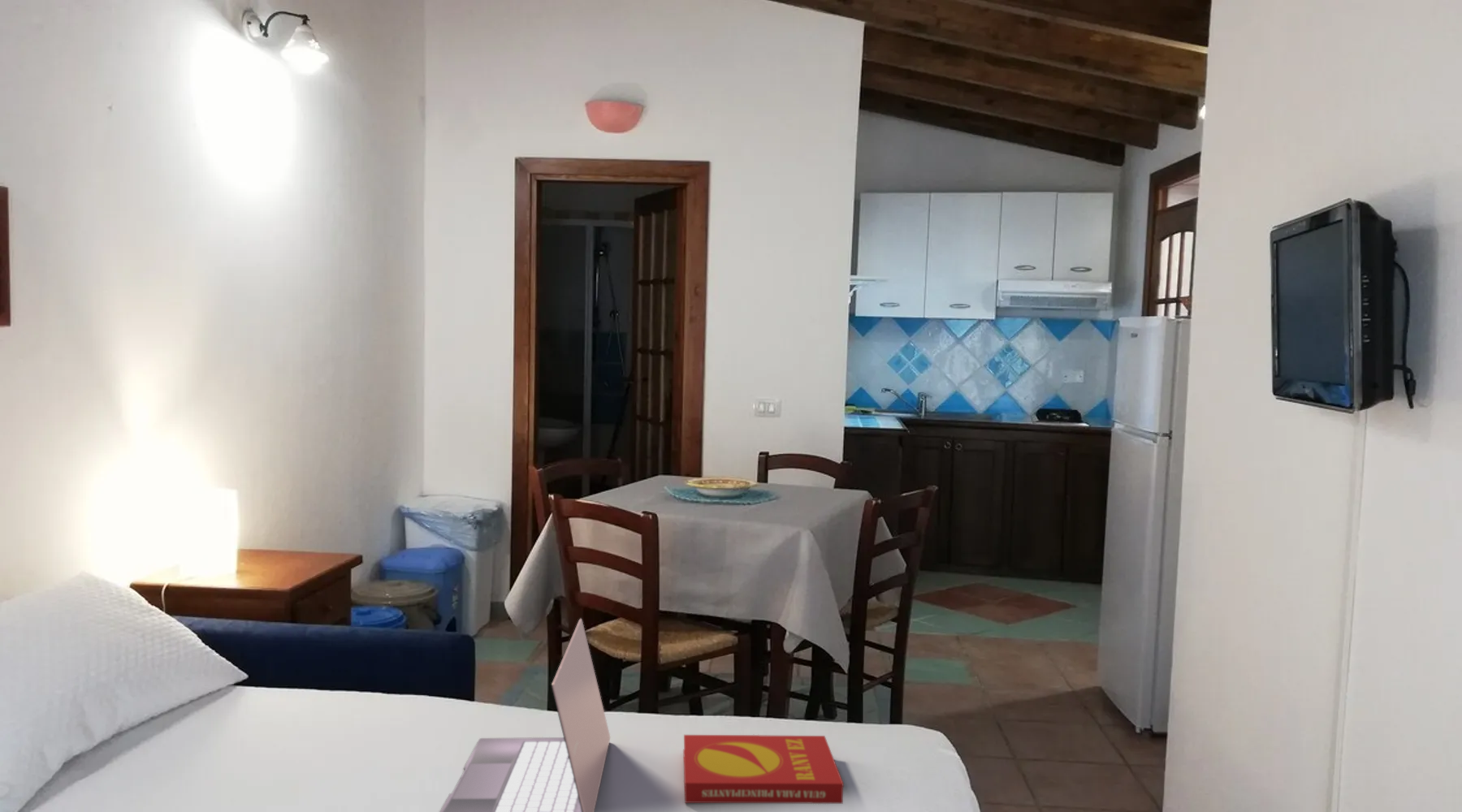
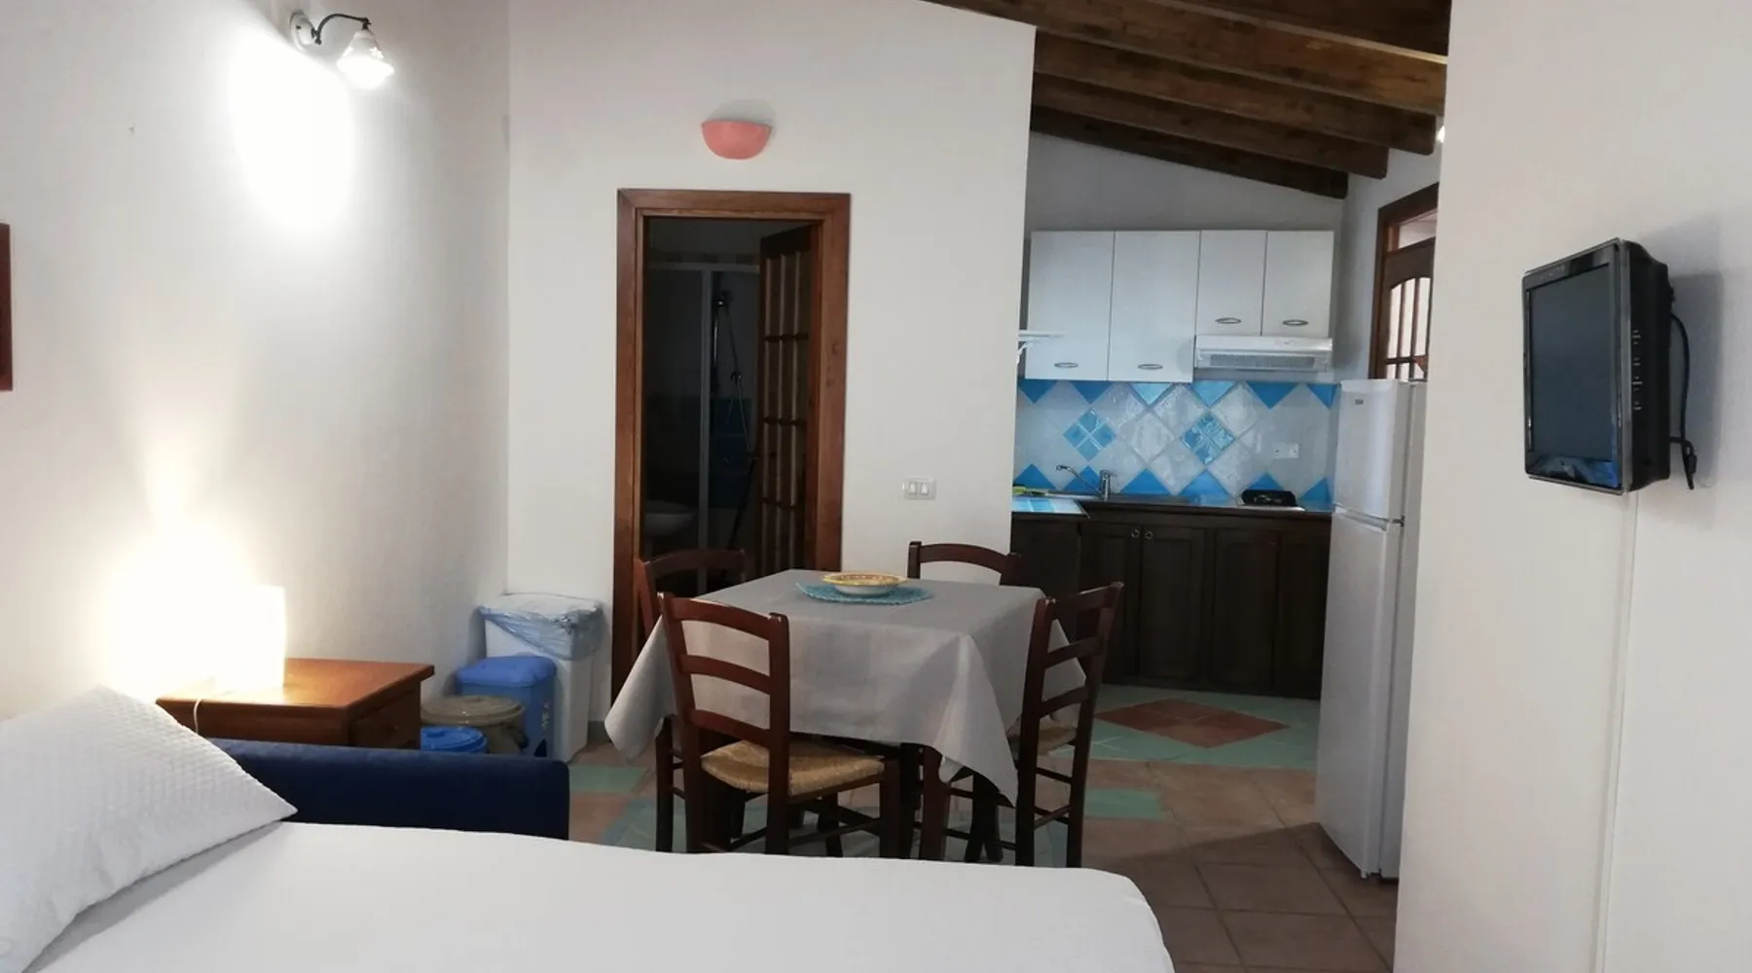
- laptop (532, 737)
- book (759, 767)
